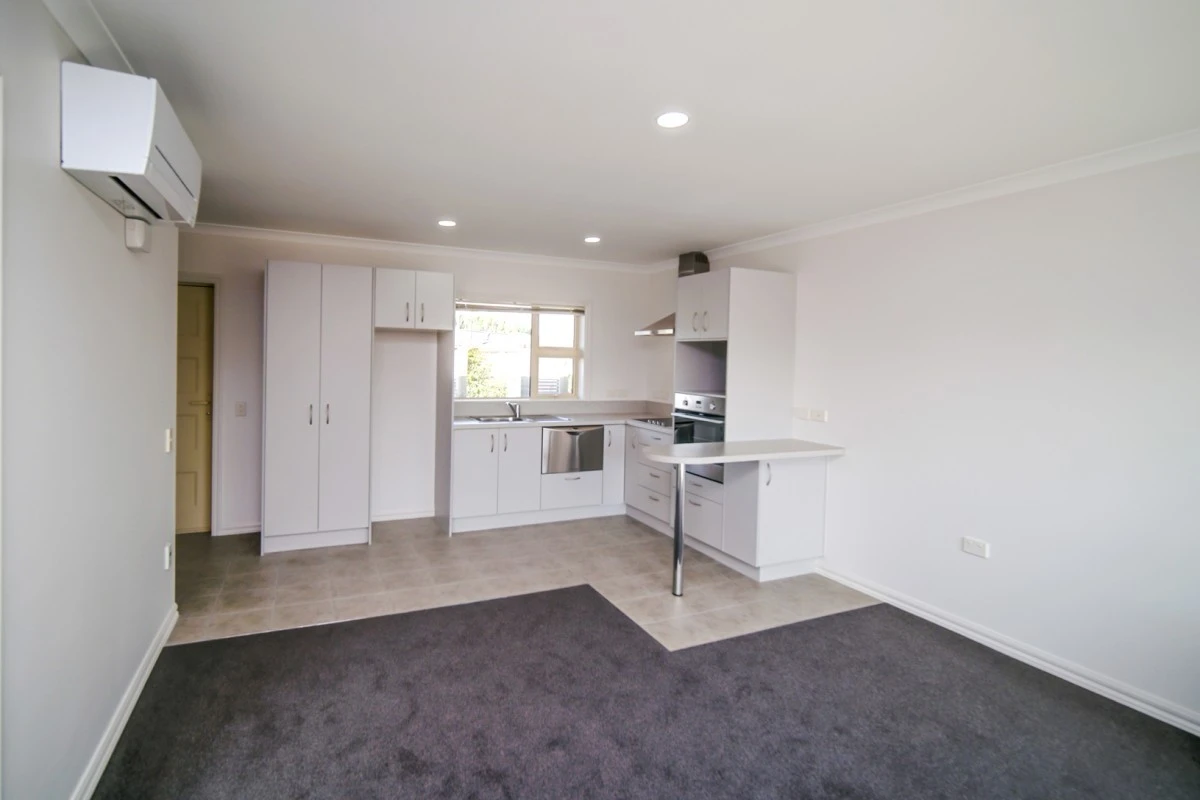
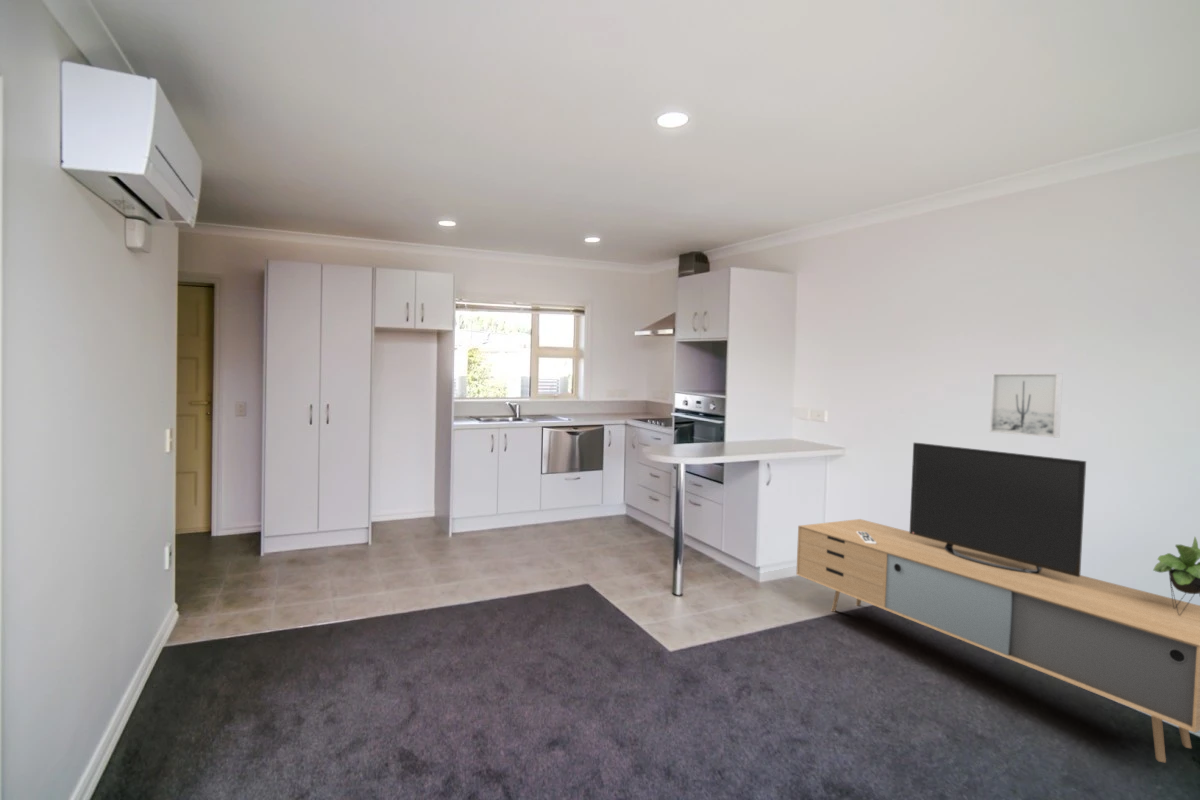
+ media console (979, 559)
+ wall art (1024, 404)
